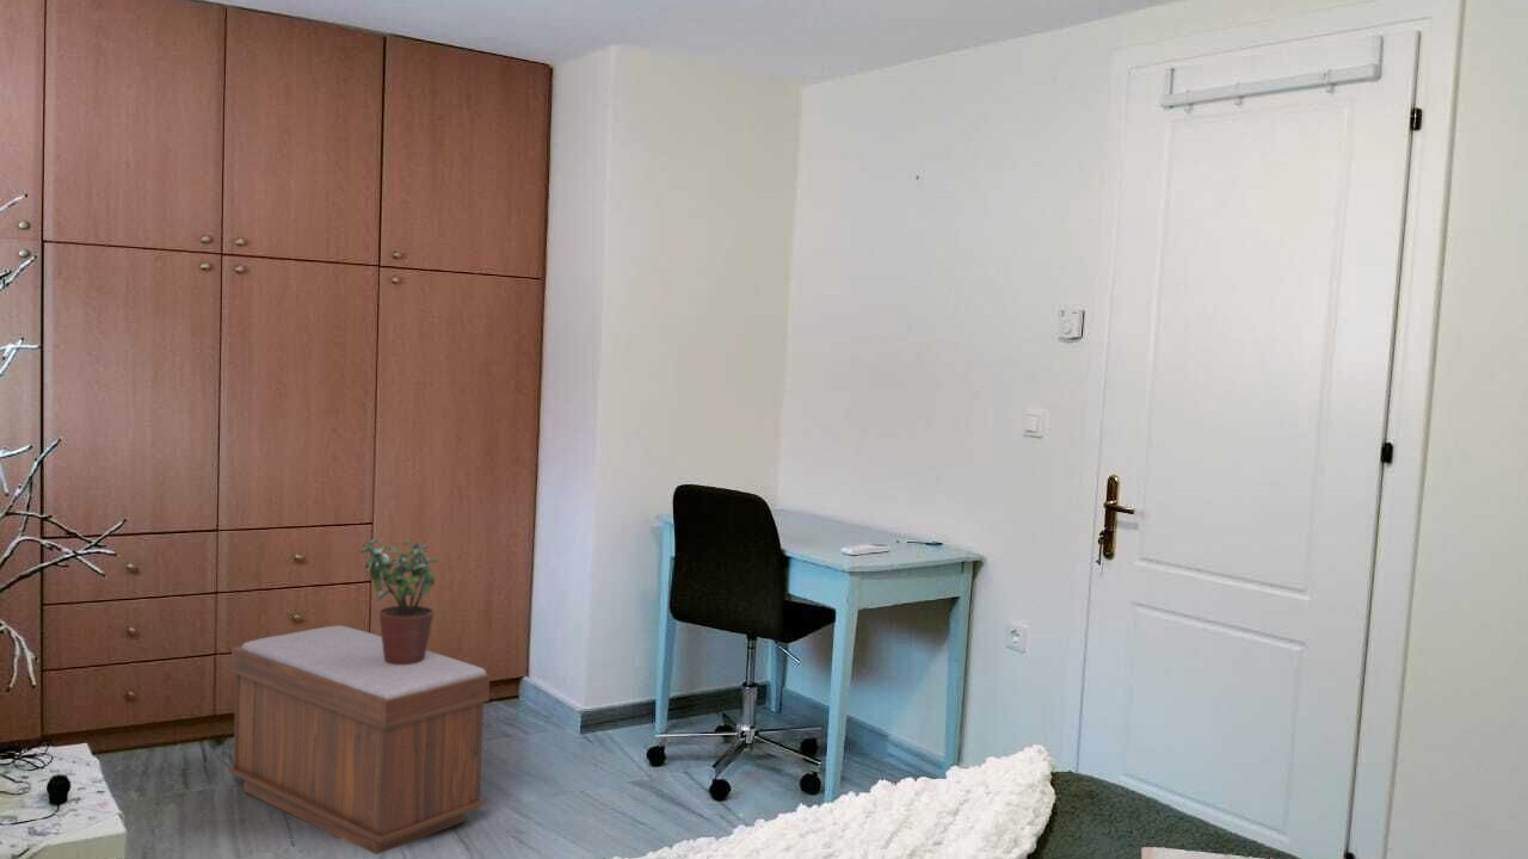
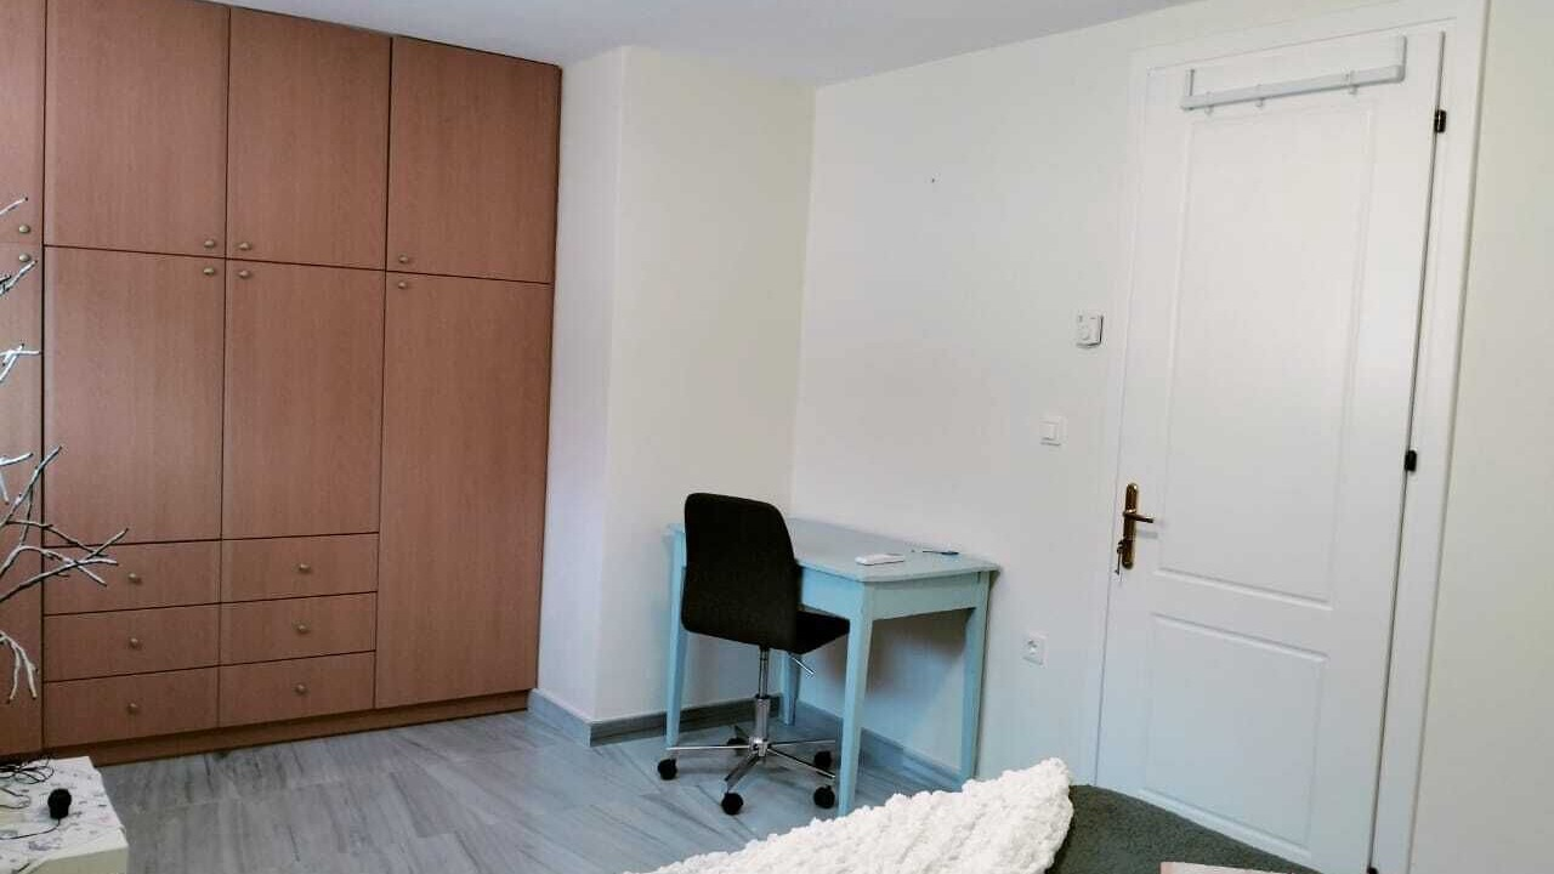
- bench (357, 728)
- potted plant (405, 598)
